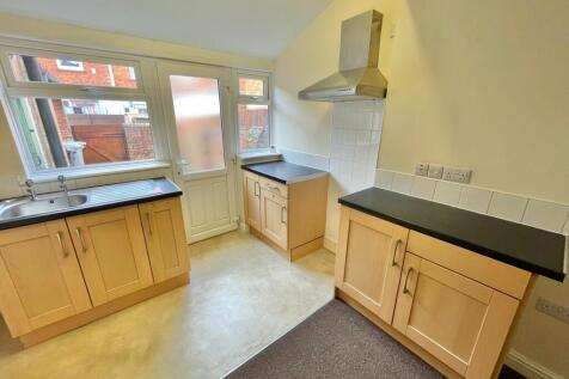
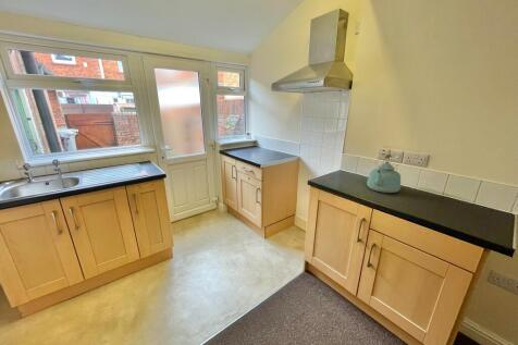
+ kettle (384, 172)
